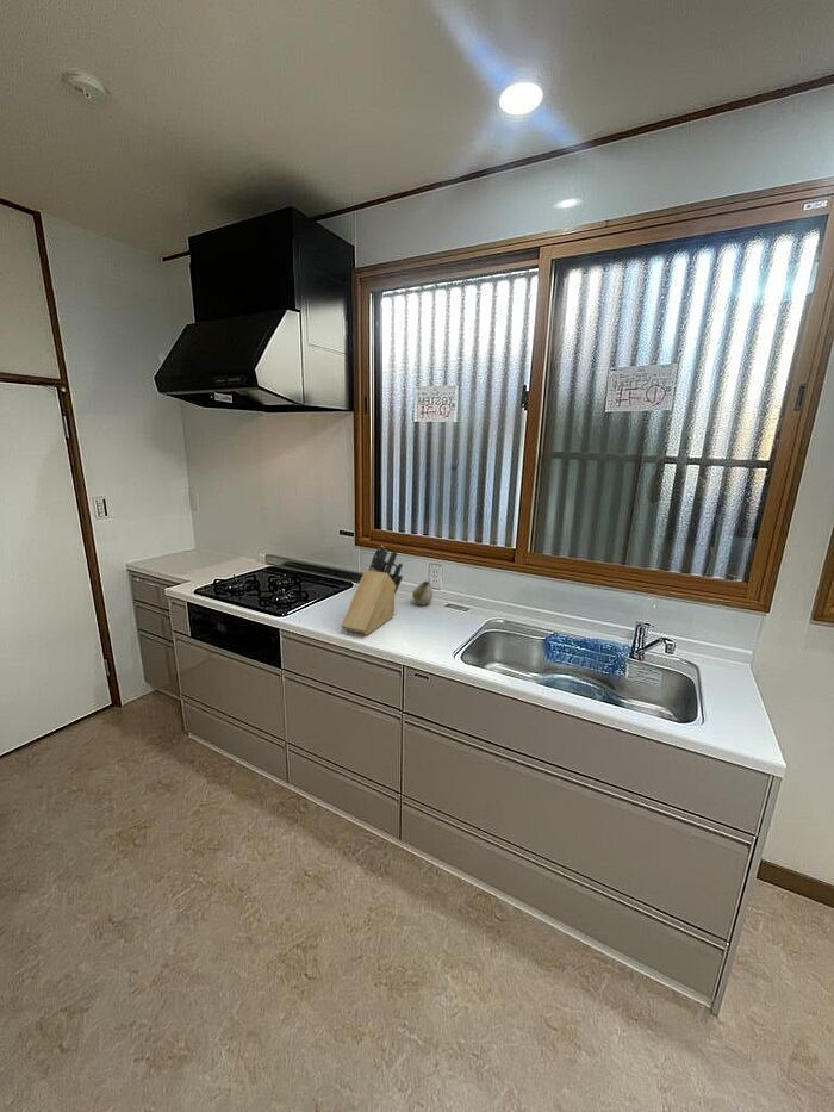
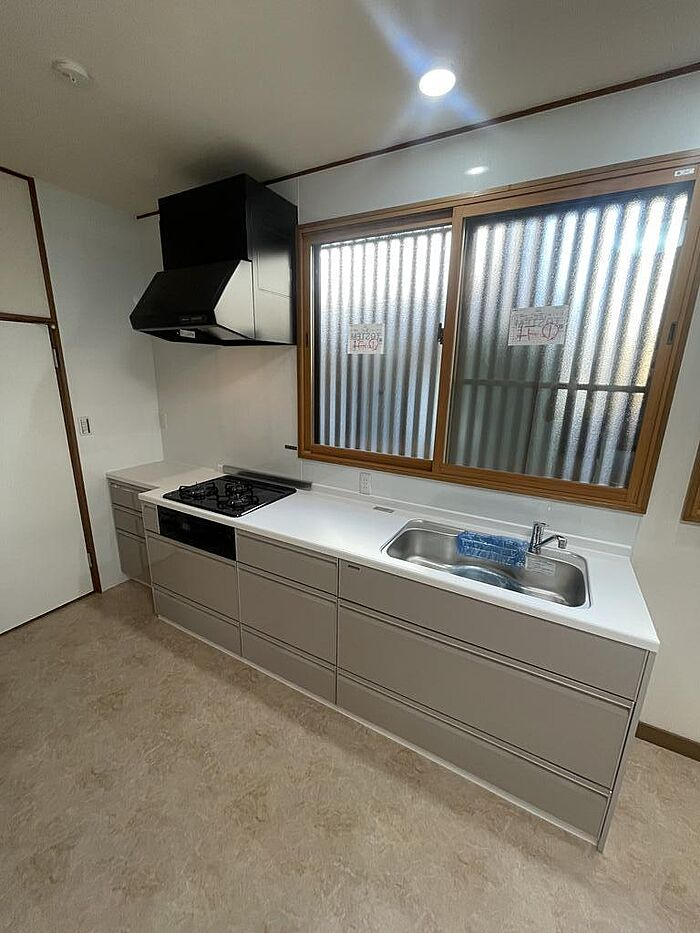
- fruit (422, 591)
- knife block (374, 586)
